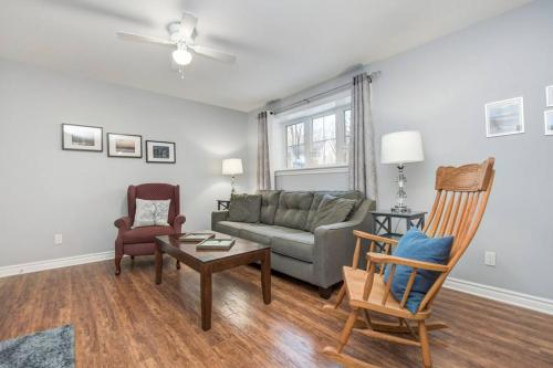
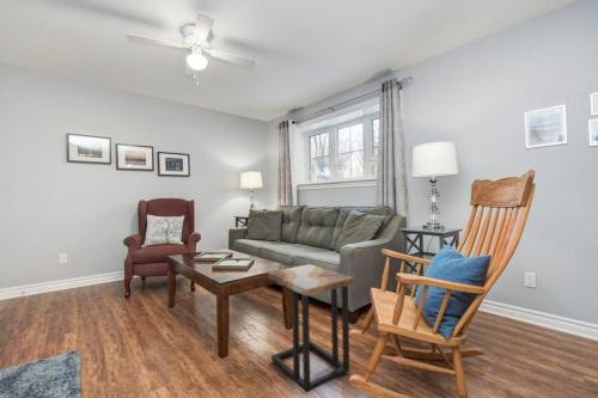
+ side table (307, 320)
